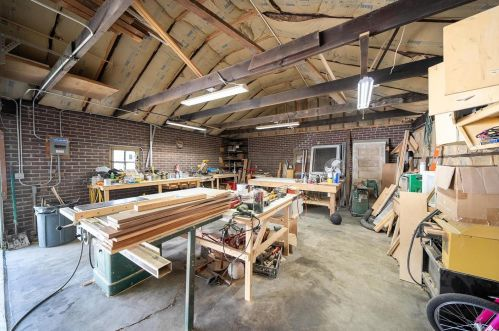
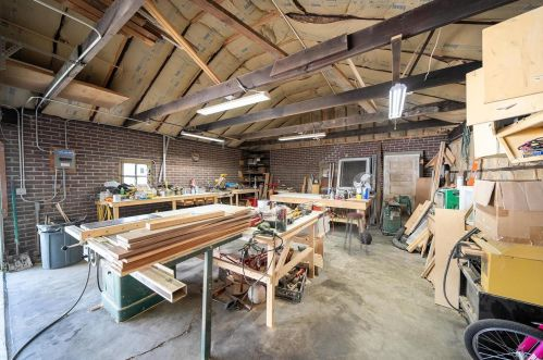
+ music stool (350, 232)
